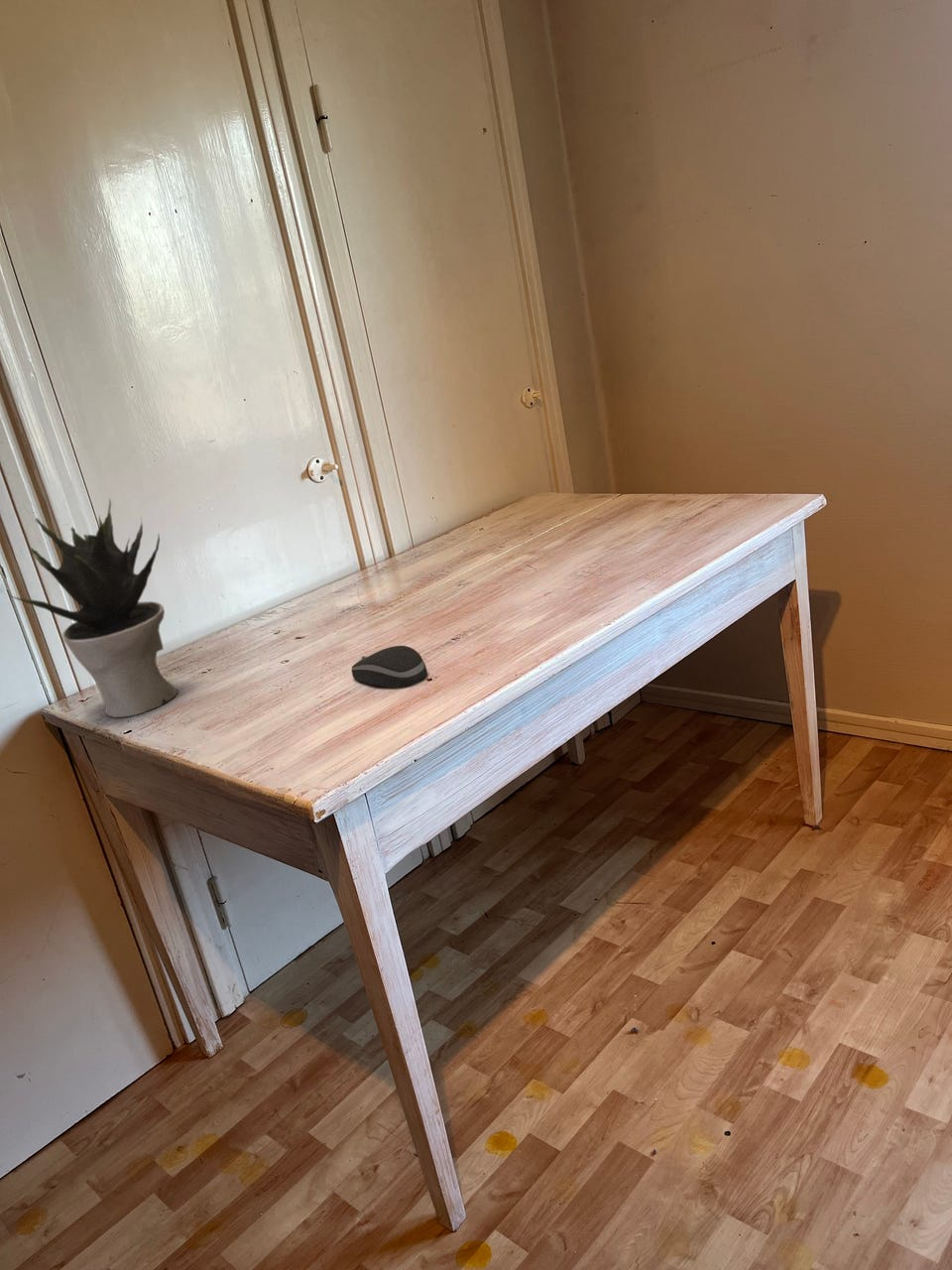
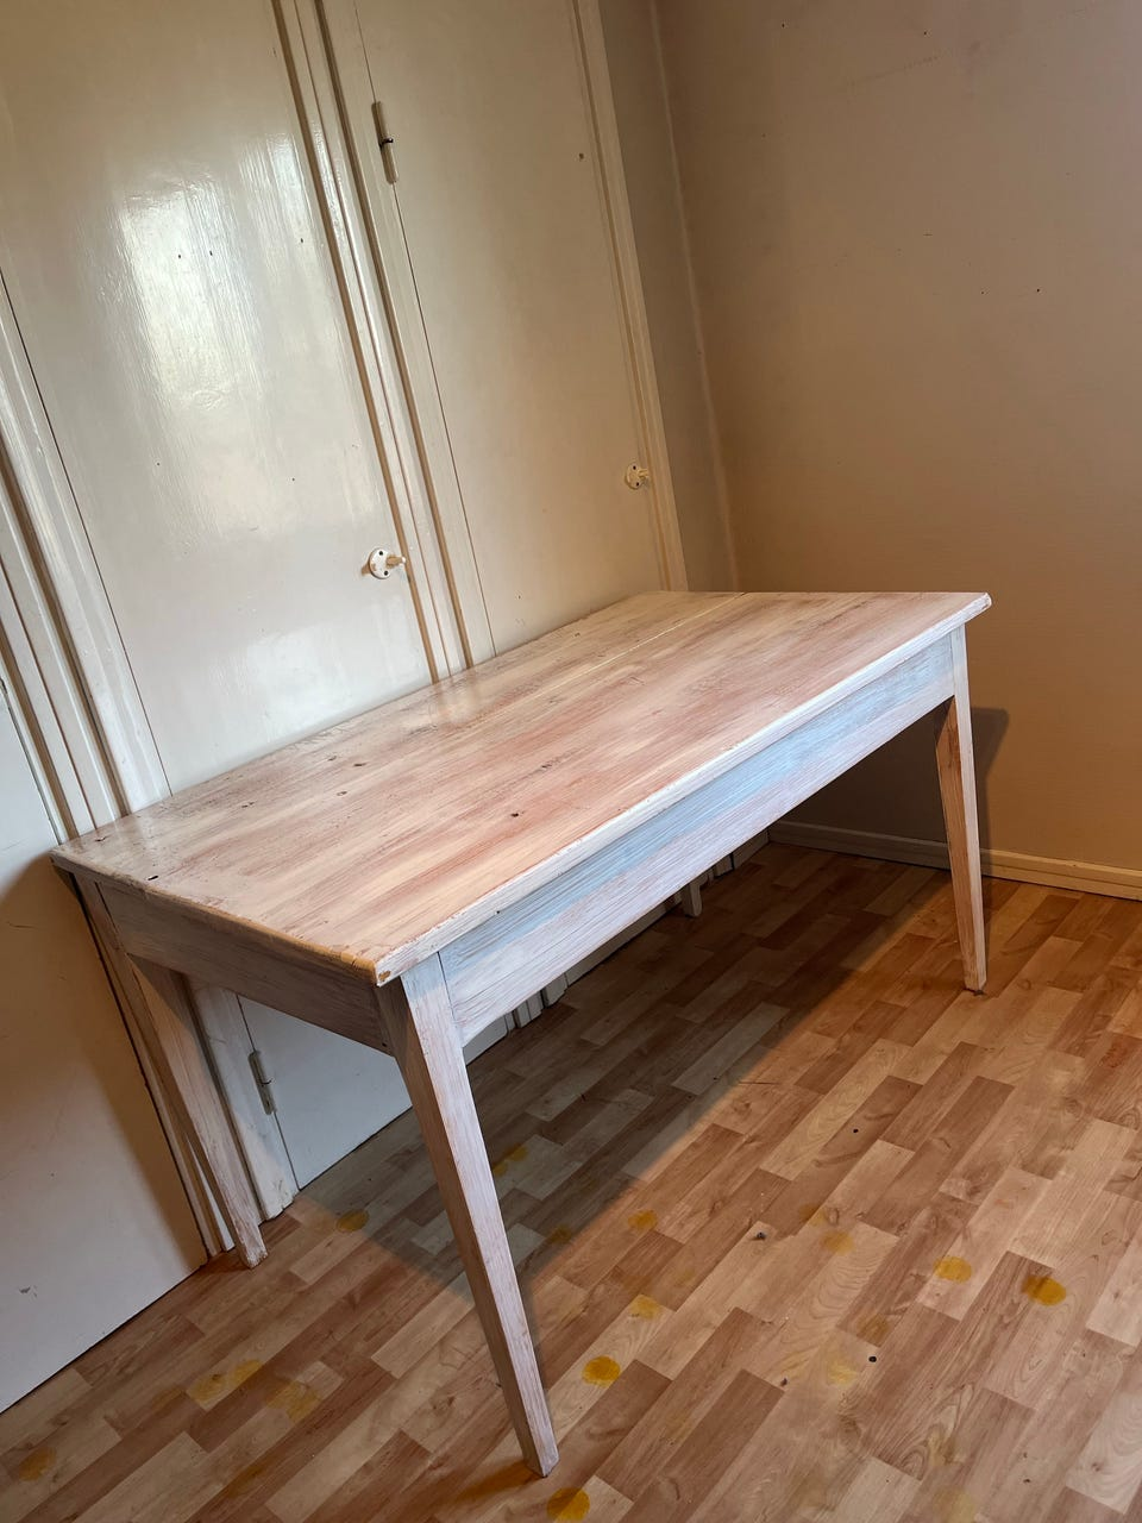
- computer mouse (386, 663)
- potted plant (116, 605)
